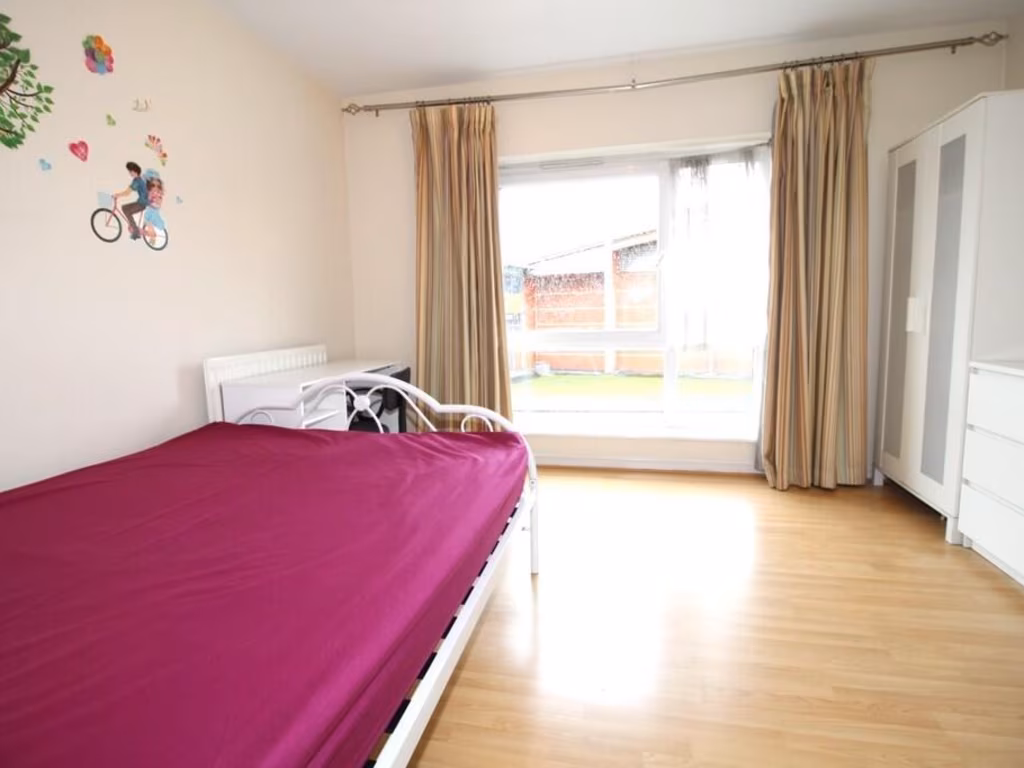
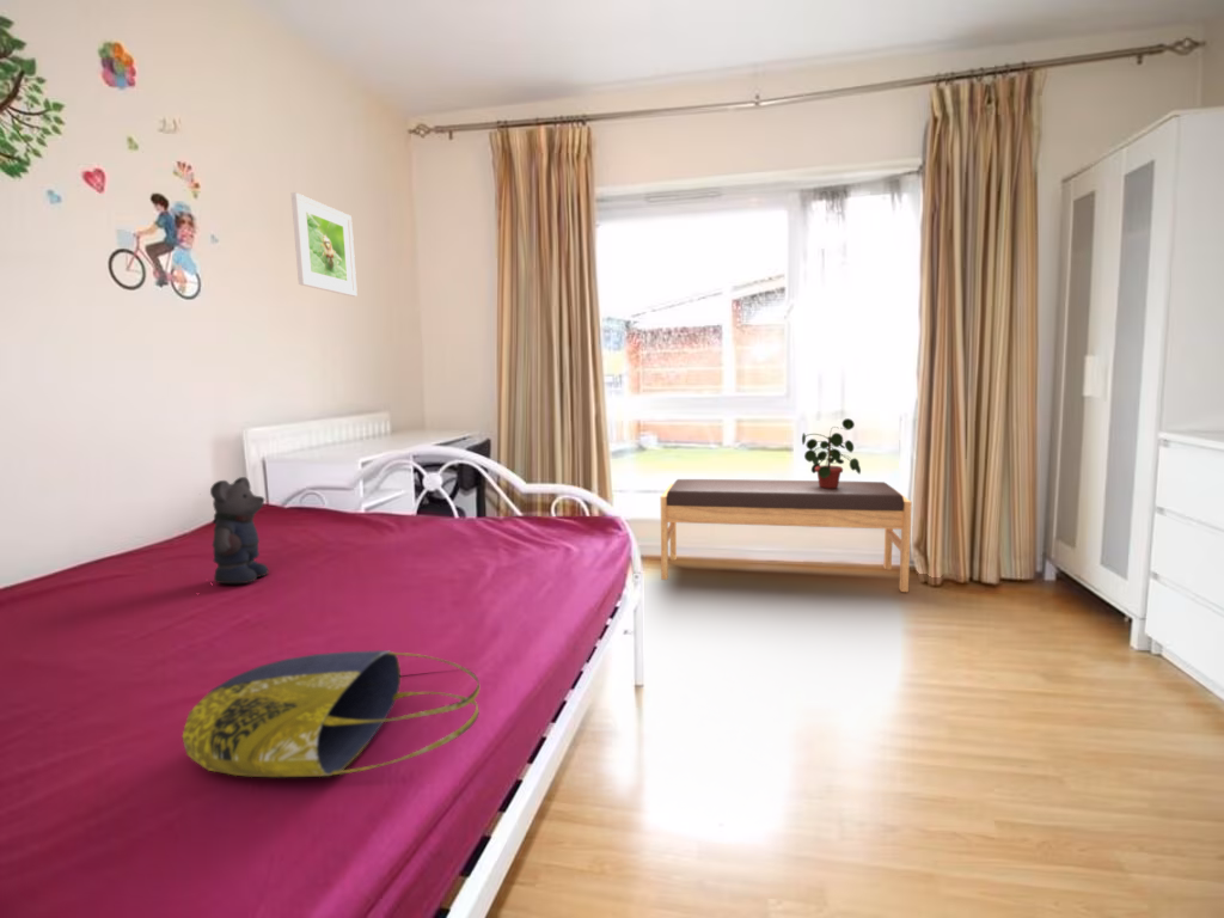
+ bear (233, 527)
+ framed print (326, 247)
+ potted plant (831, 452)
+ tote bag (338, 709)
+ bench (778, 525)
